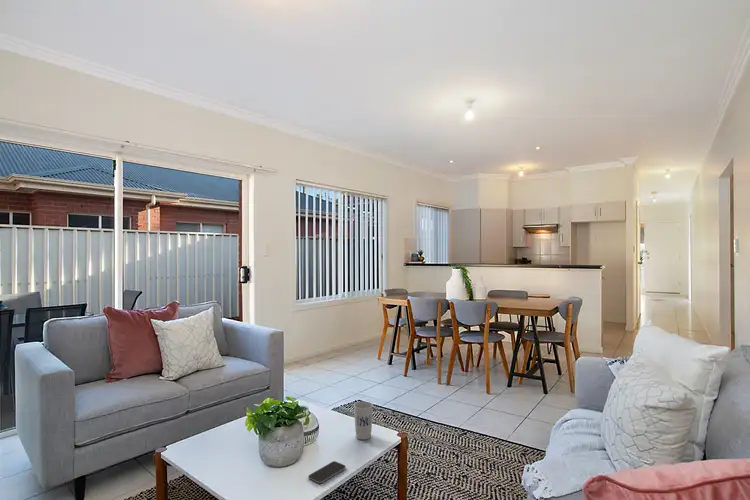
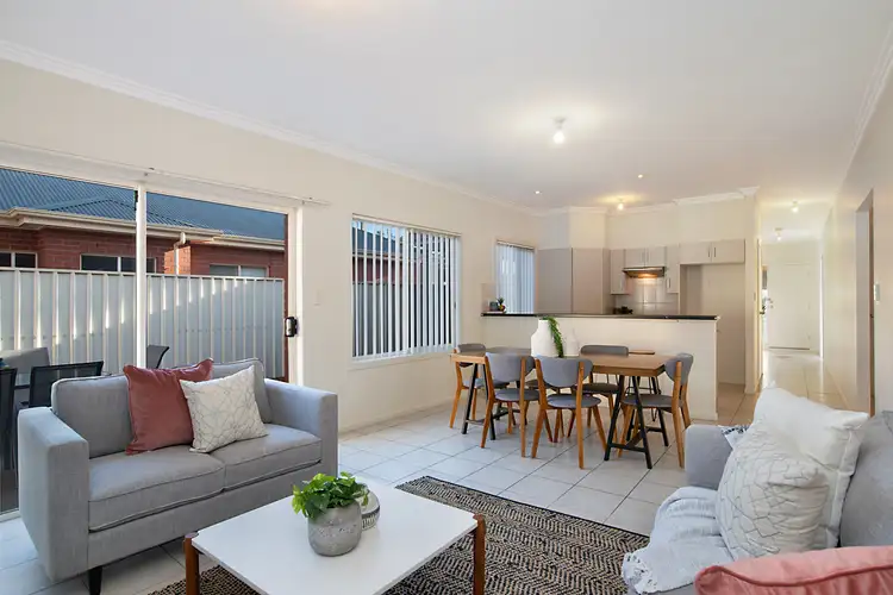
- cup (363, 420)
- smartphone (327, 471)
